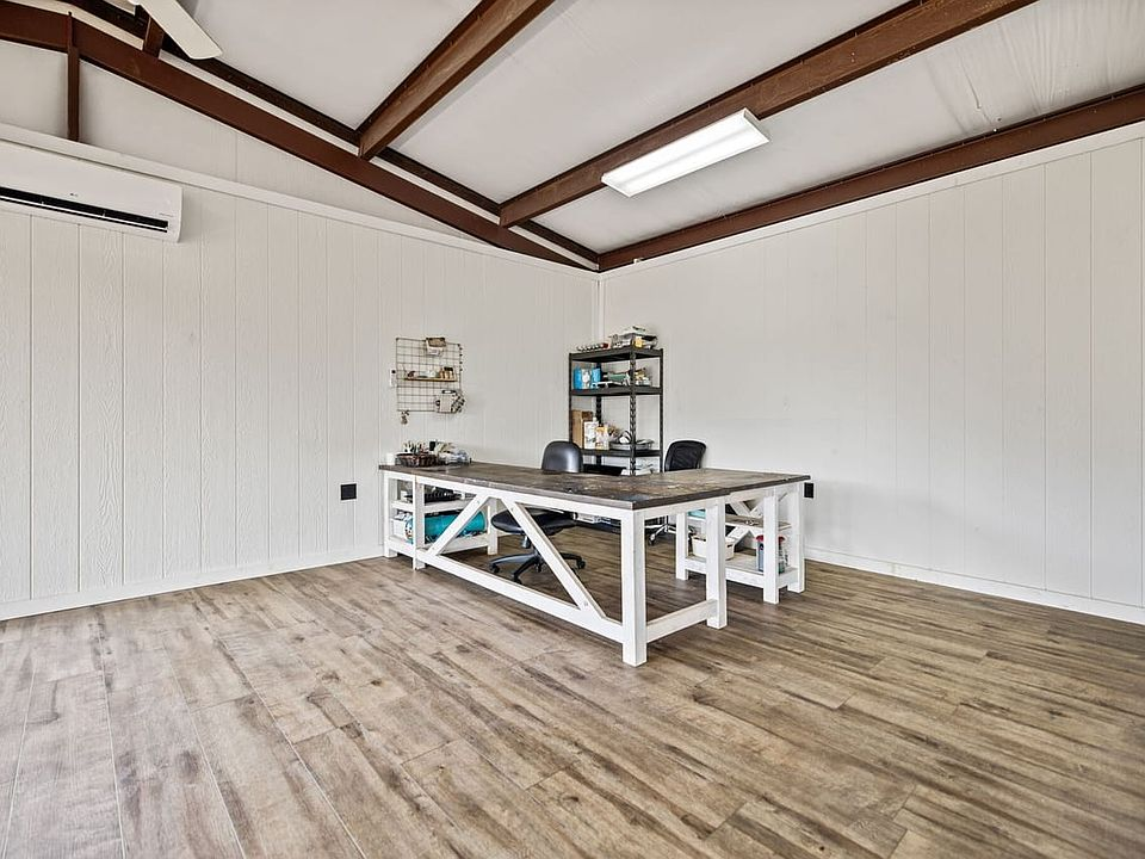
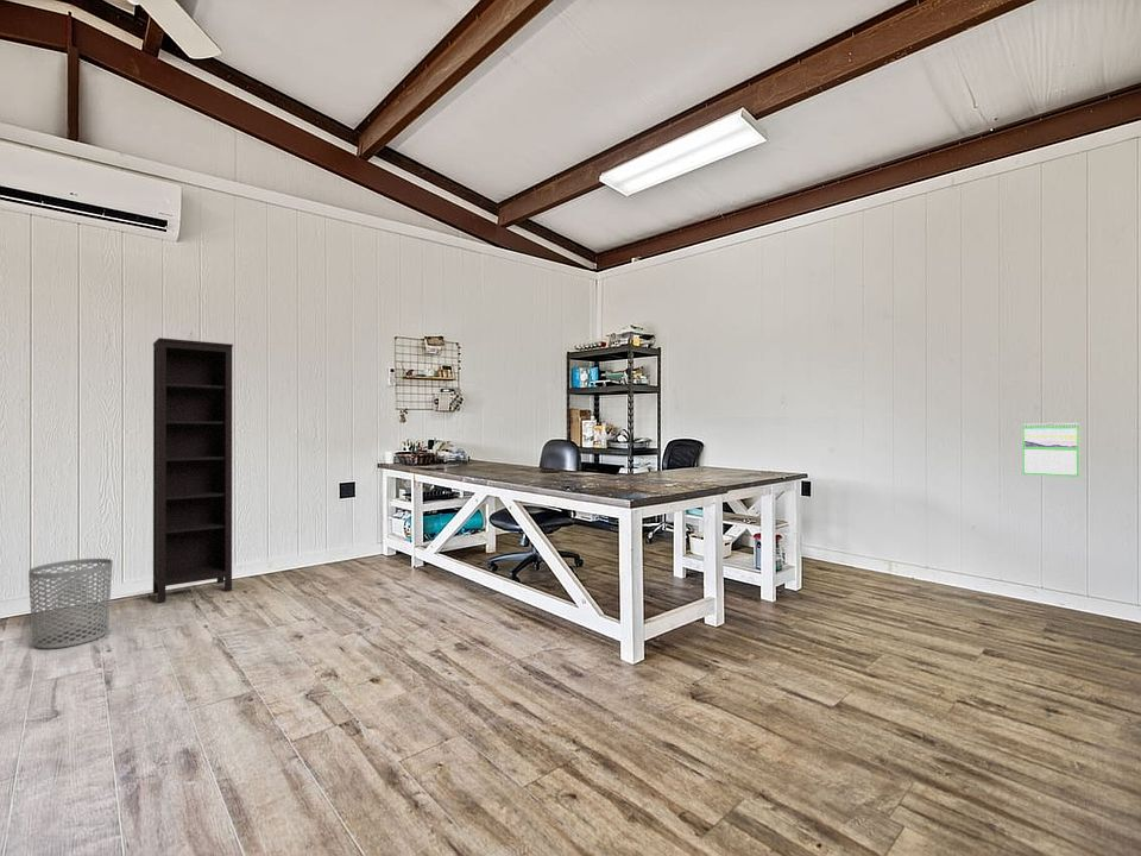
+ waste bin (71, 602)
+ bookcase (193, 467)
+ calendar (1049, 448)
